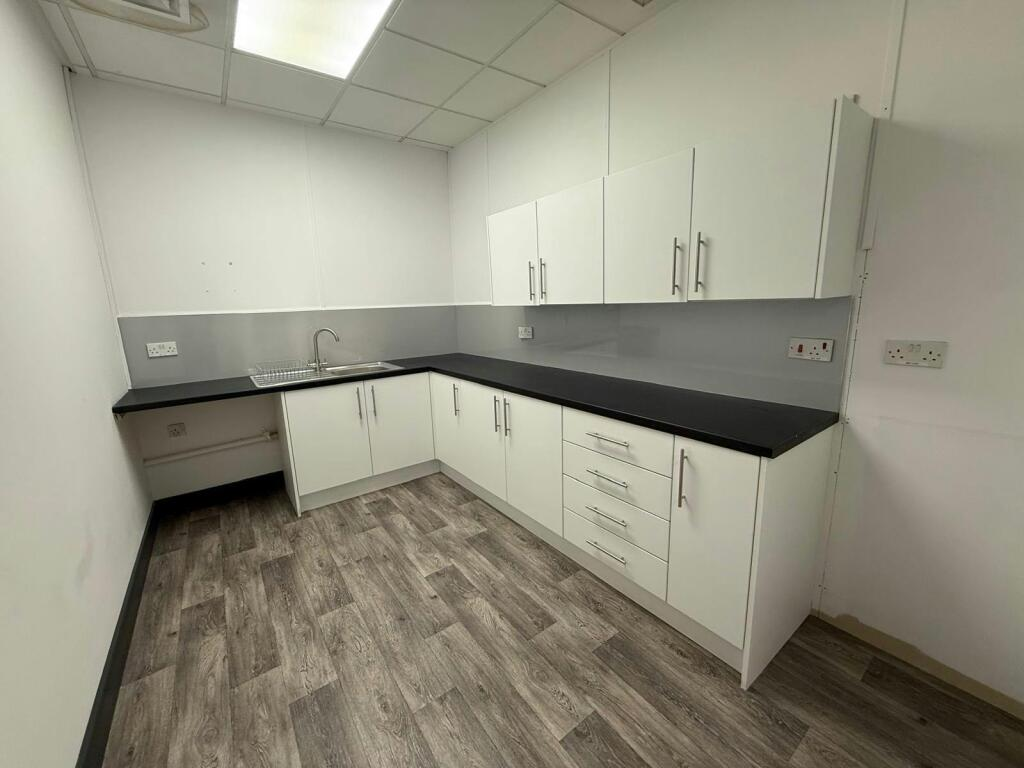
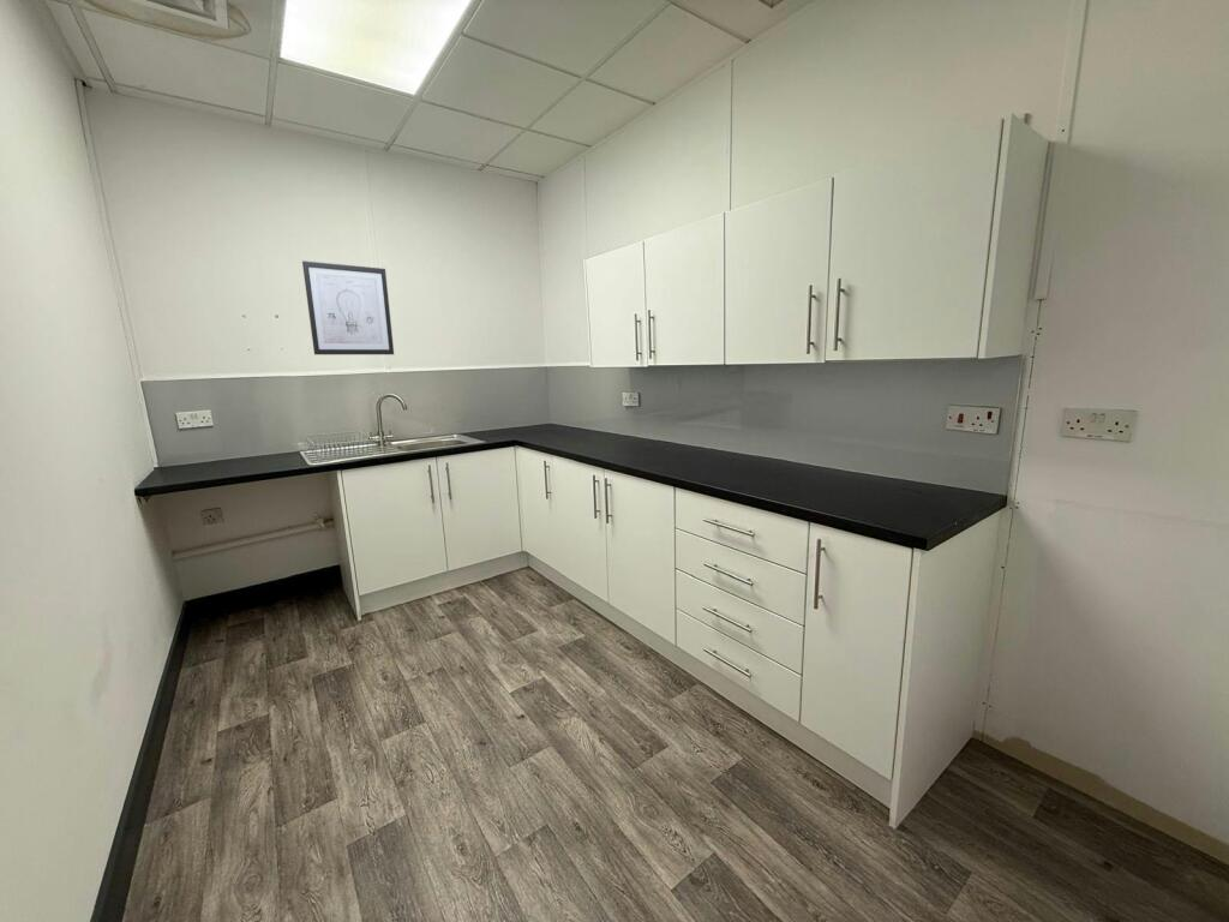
+ wall art (350, 310)
